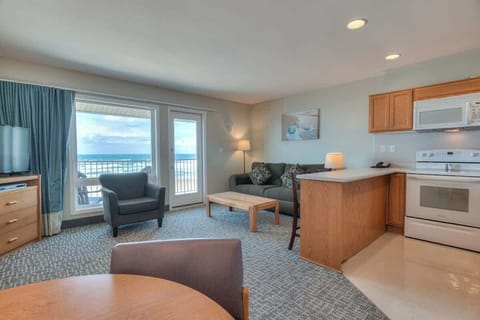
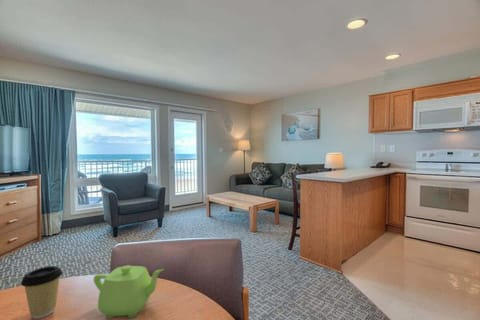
+ teapot (129, 287)
+ coffee cup (42, 291)
